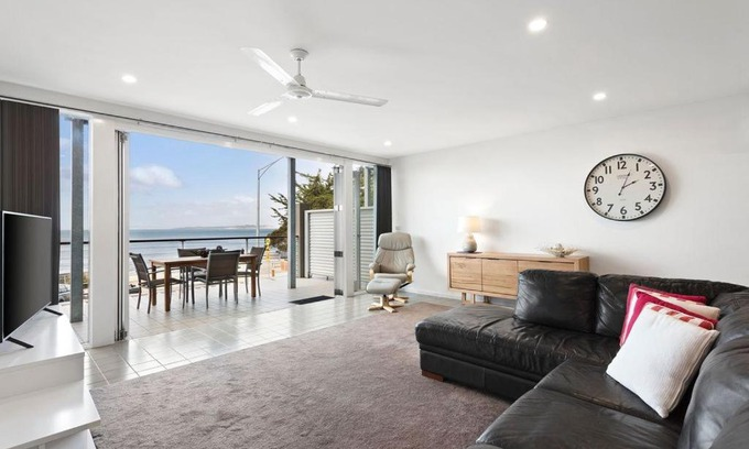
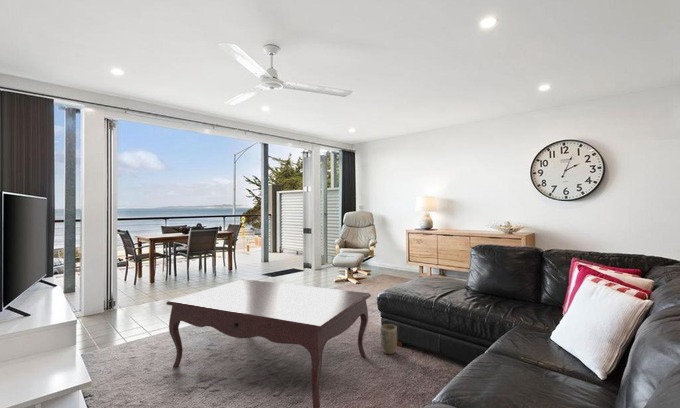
+ coffee table (272, 328)
+ plant pot (388, 339)
